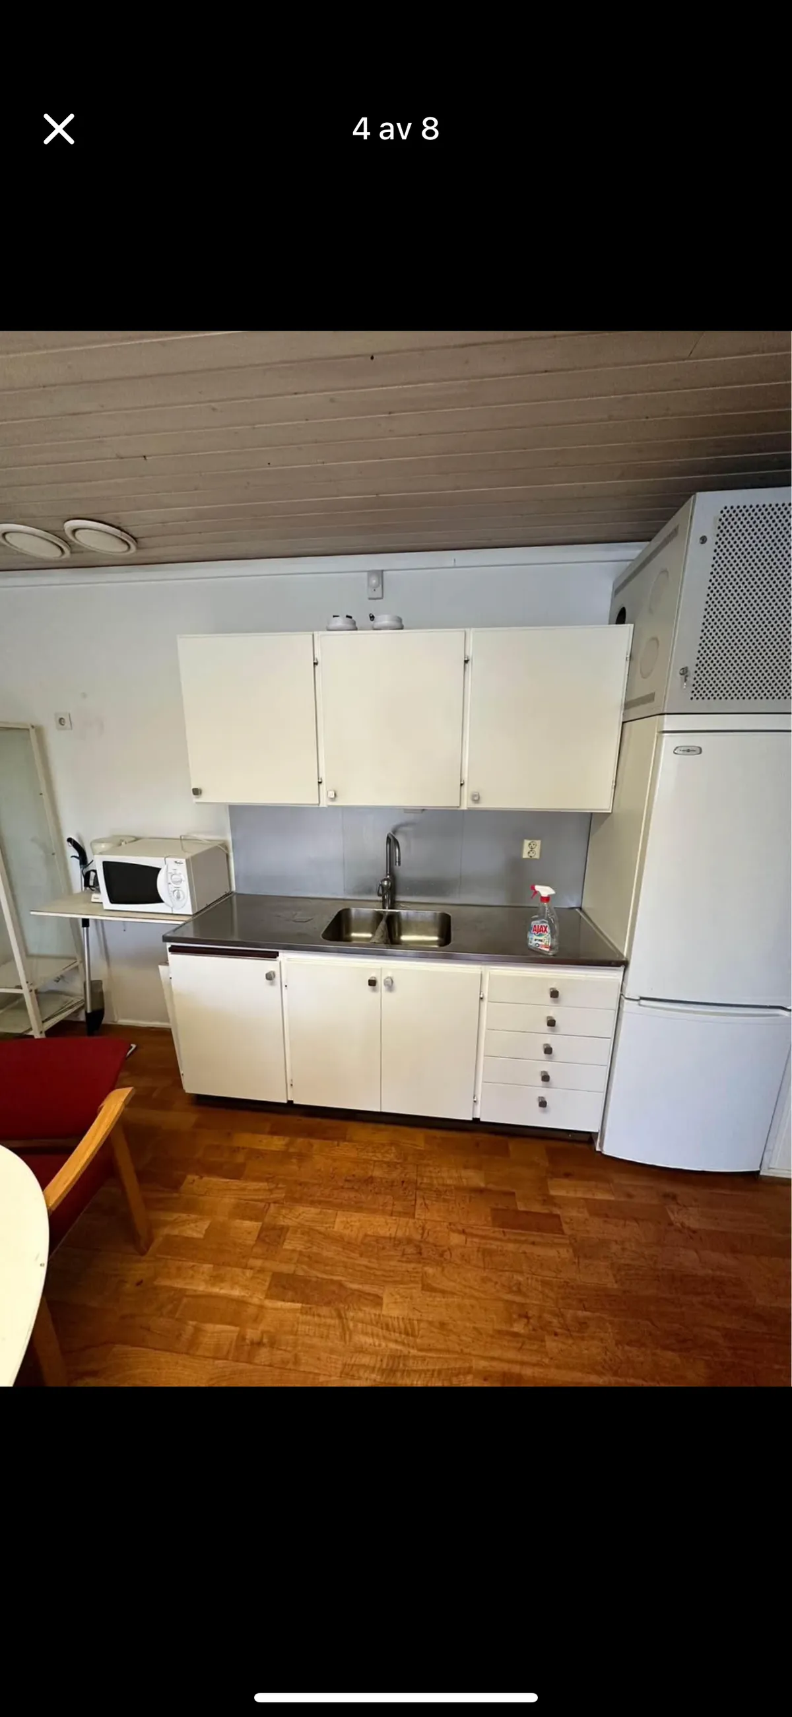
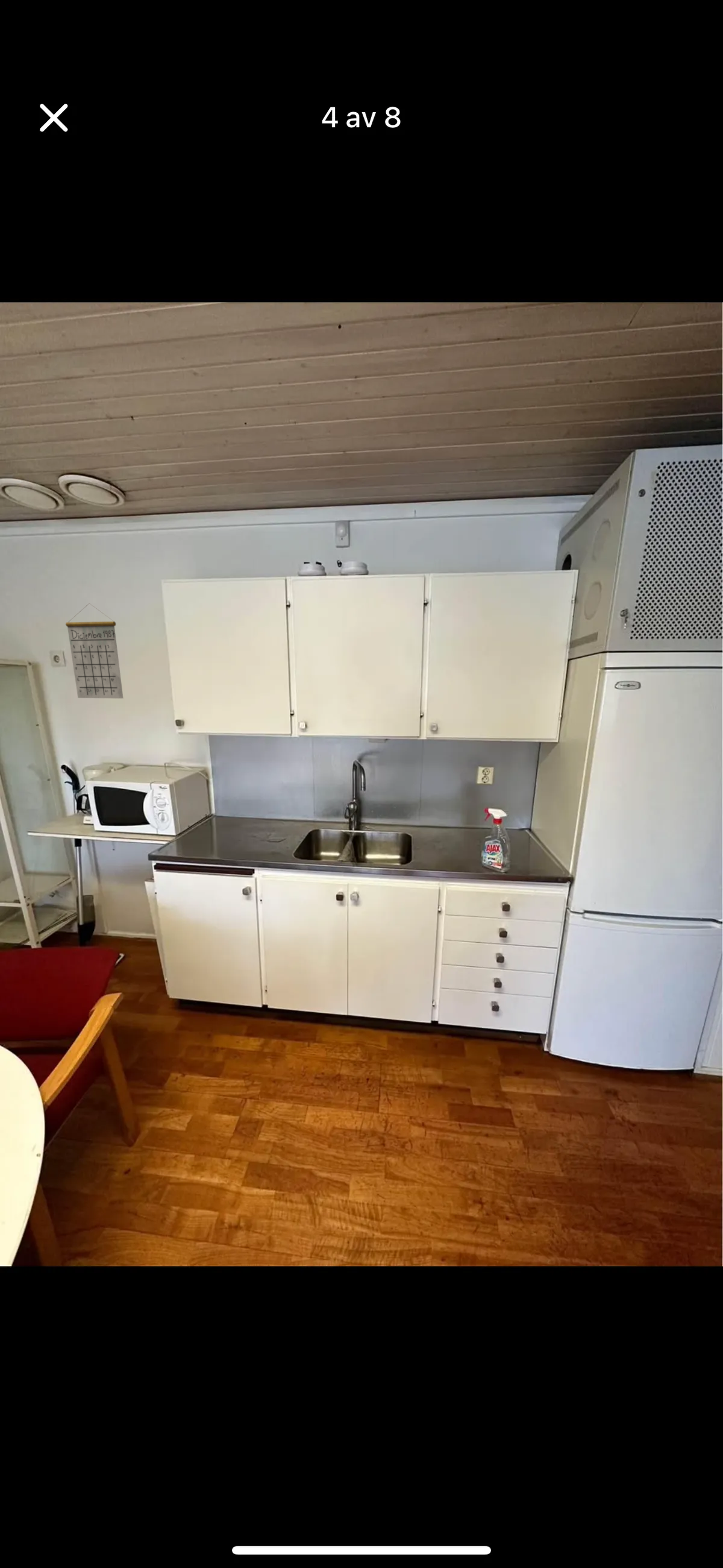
+ calendar (94, 652)
